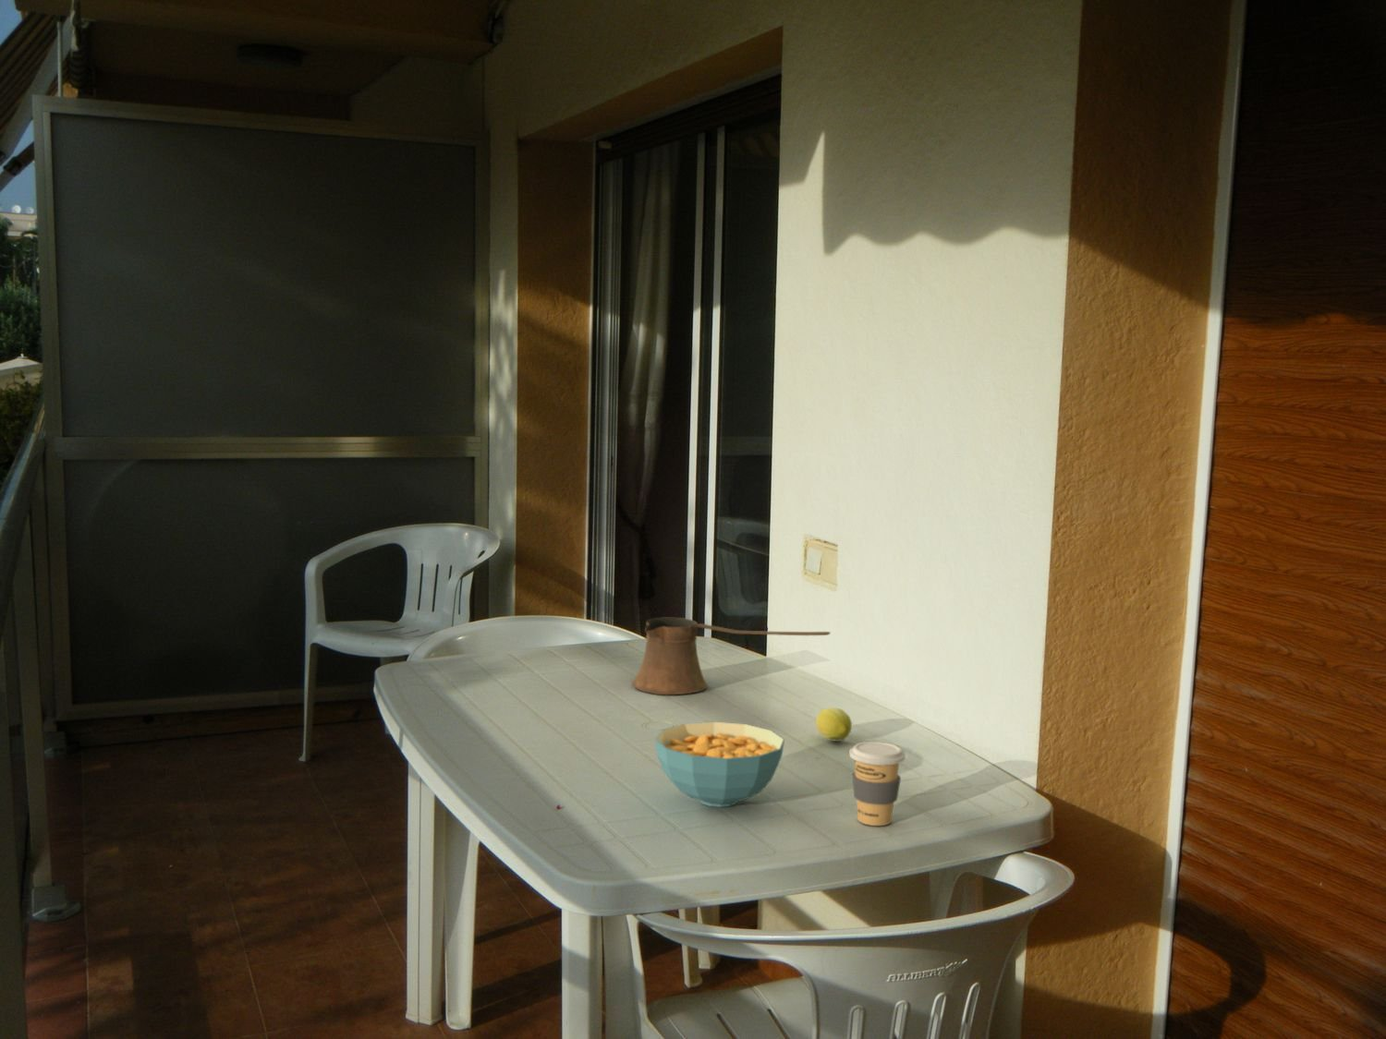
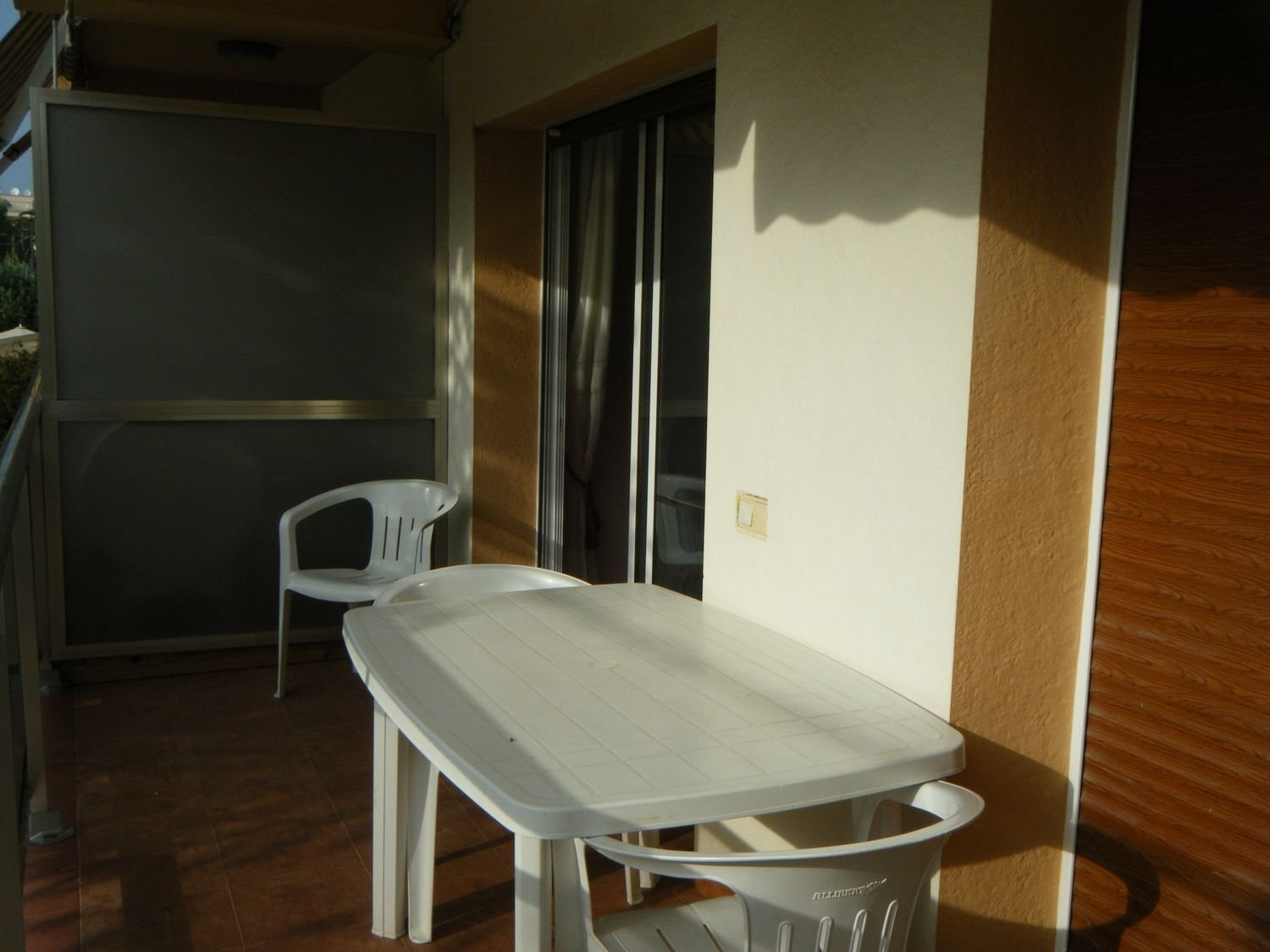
- coffee pot (726, 632)
- cereal bowl (719, 769)
- fruit (833, 724)
- coffee cup (876, 784)
